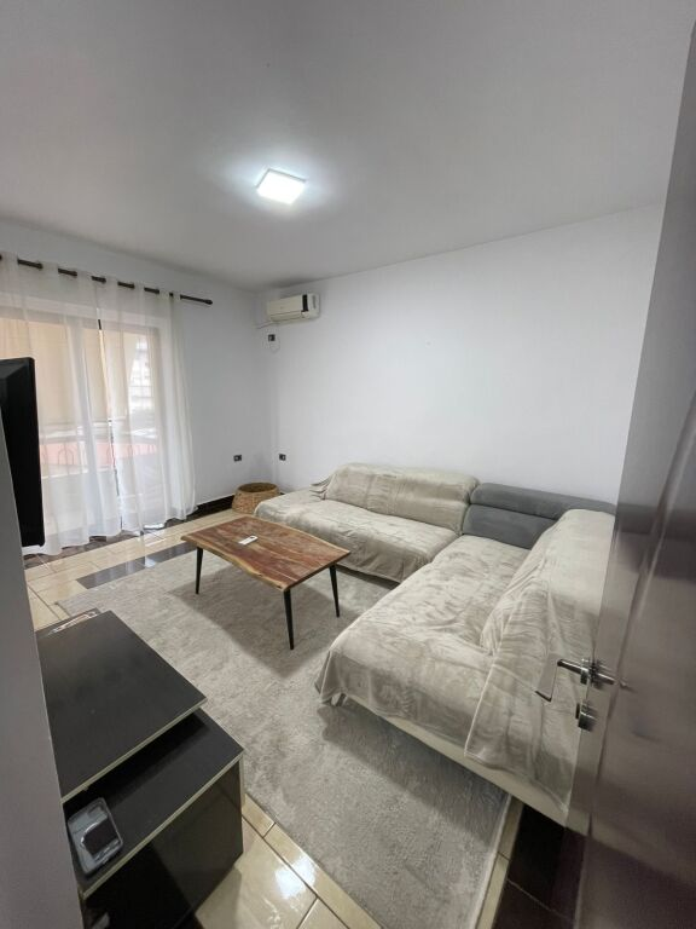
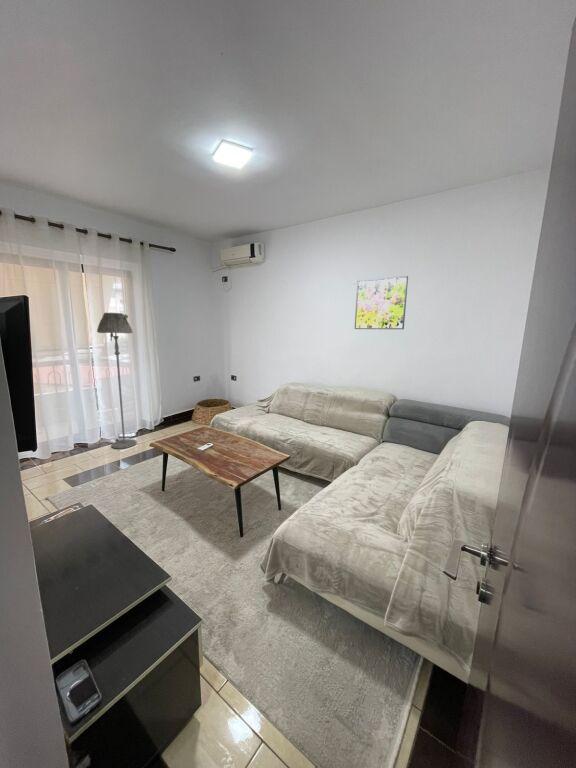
+ floor lamp (119, 381)
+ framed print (379, 304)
